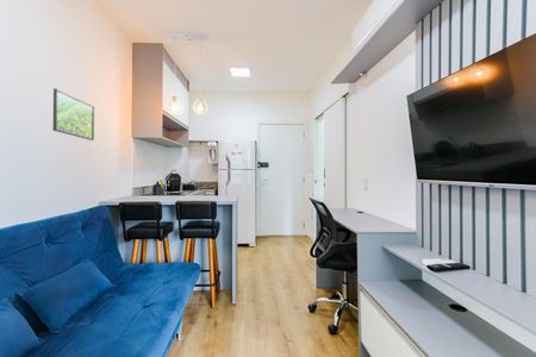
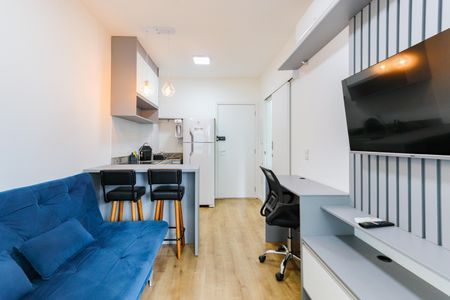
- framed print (75, 117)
